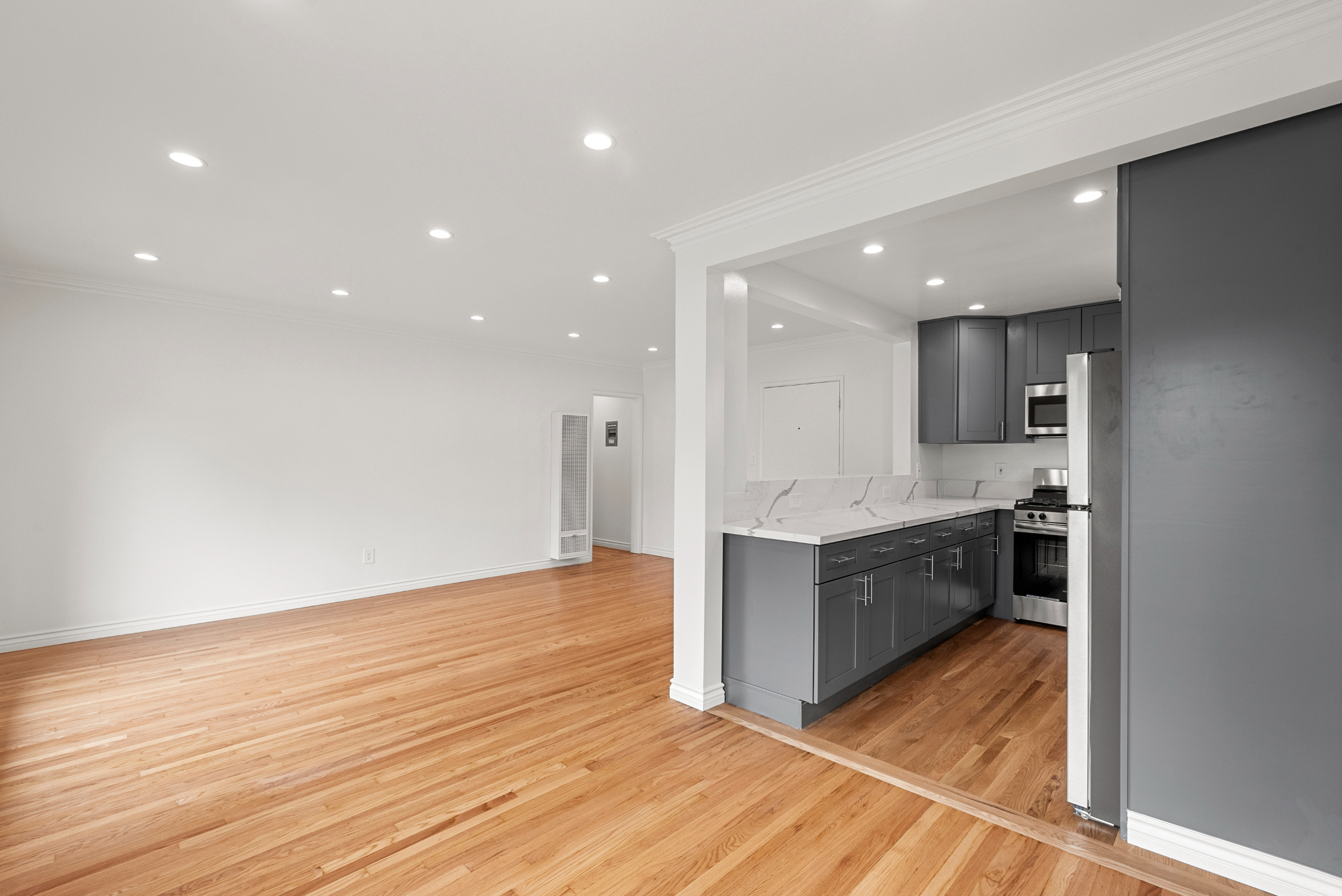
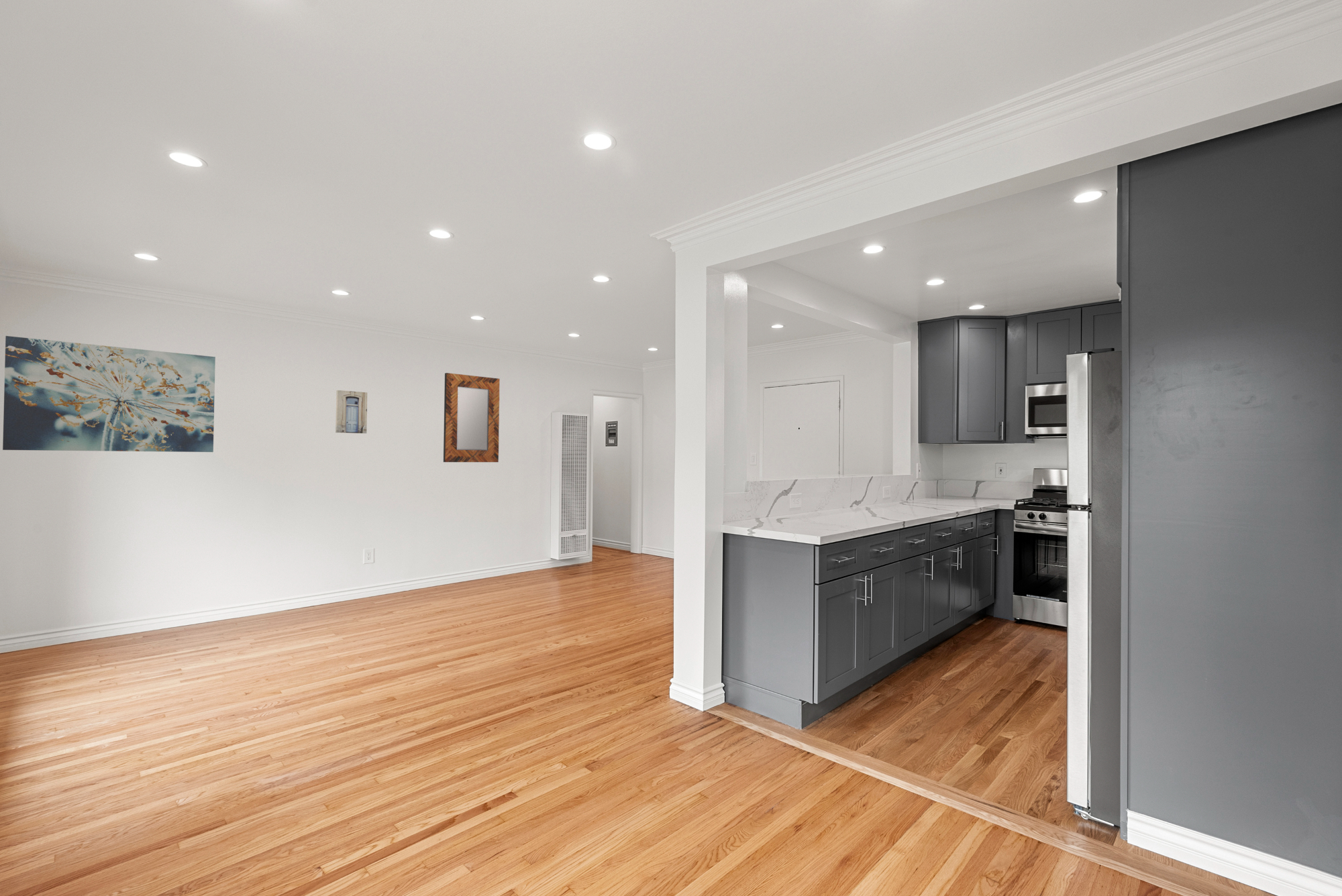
+ home mirror (472, 418)
+ wall art (118, 399)
+ wall art (352, 412)
